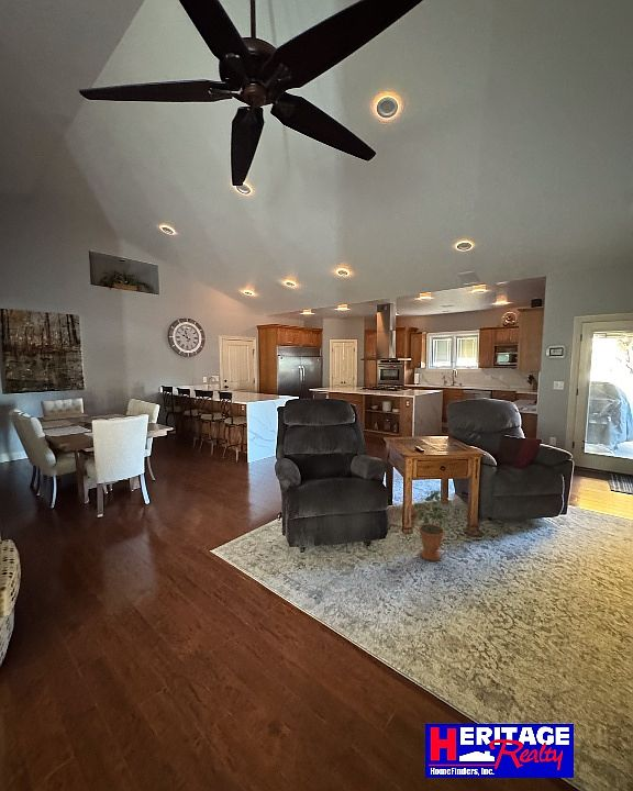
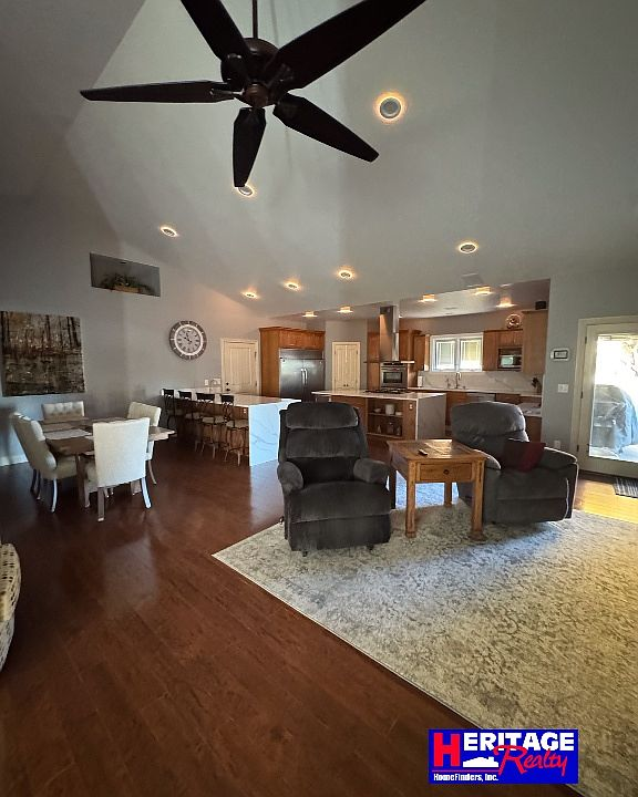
- potted plant (429, 522)
